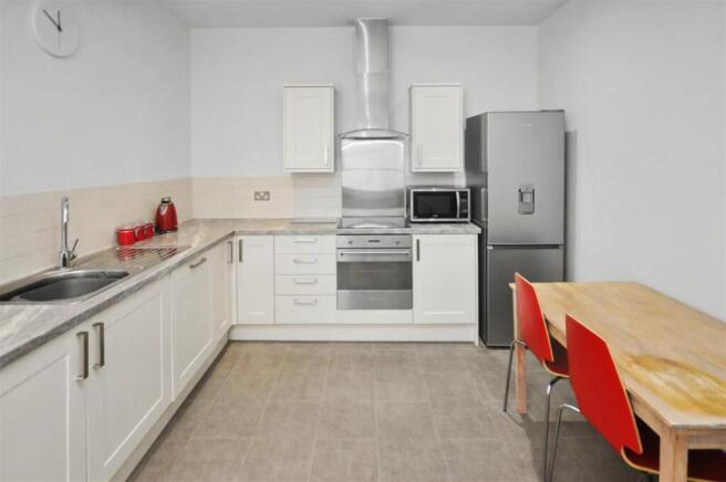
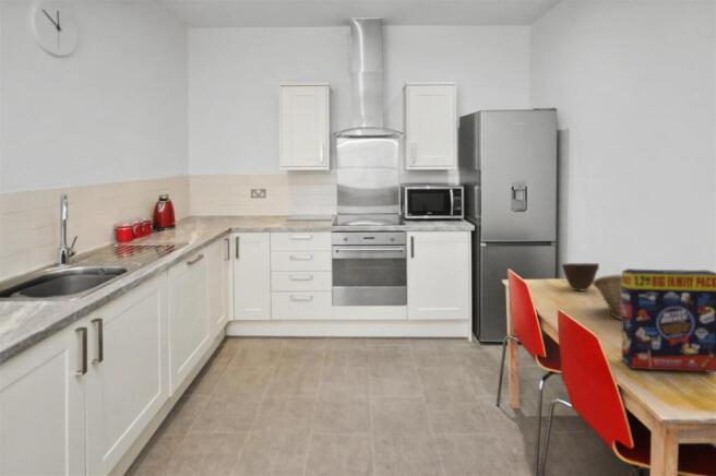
+ cereal box (668, 318)
+ fruit basket (621, 296)
+ bowl (580, 276)
